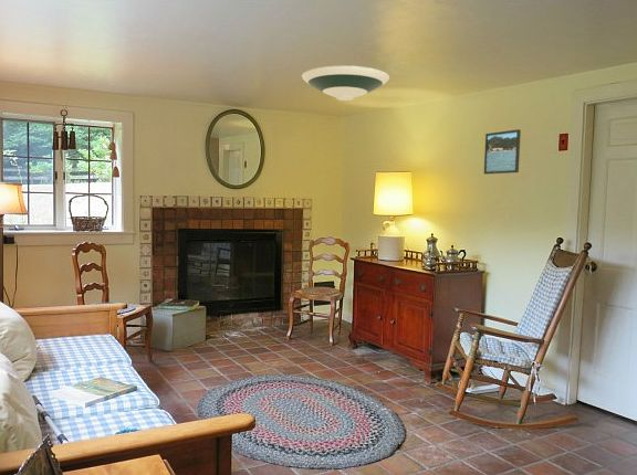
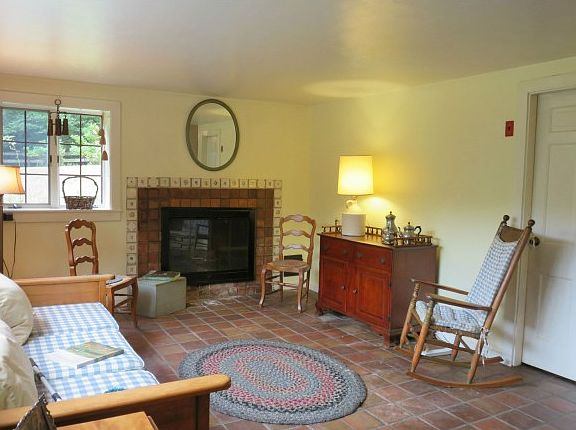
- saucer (345, 87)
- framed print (501, 152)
